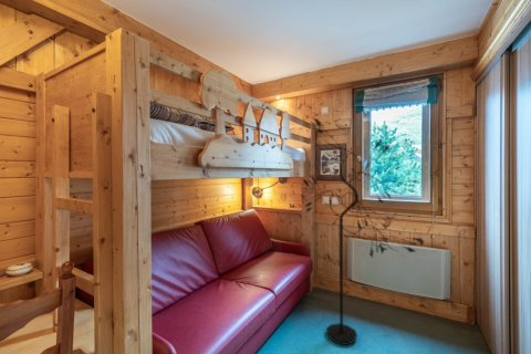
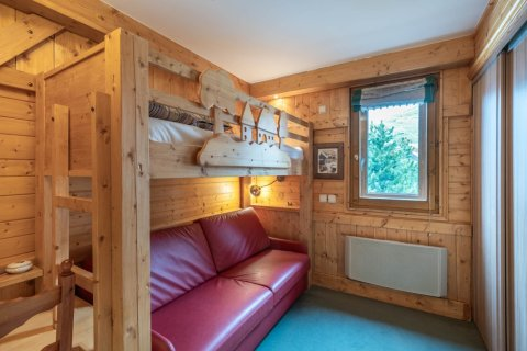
- floor lamp (346, 230)
